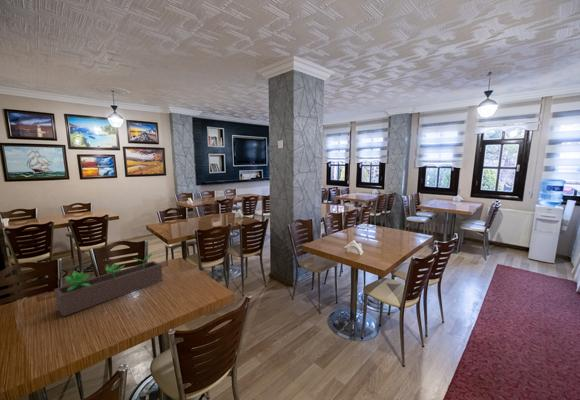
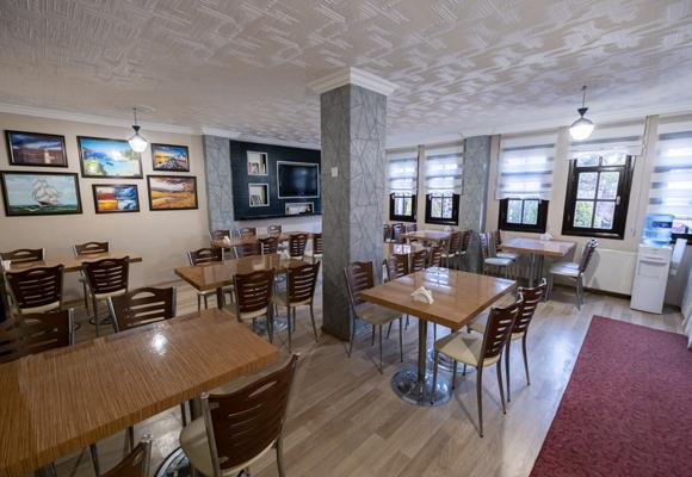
- succulent planter (113, 278)
